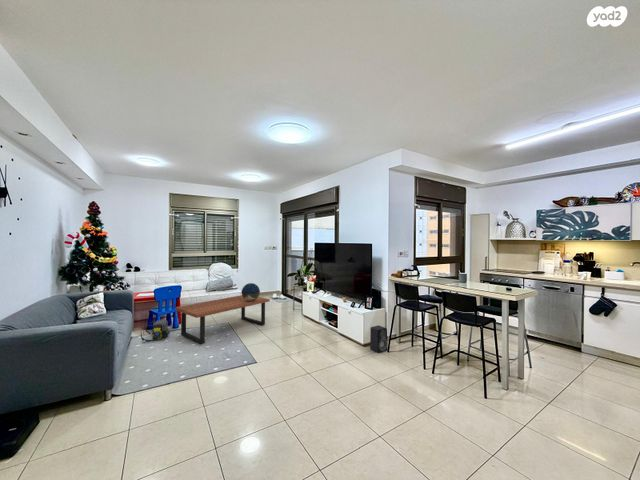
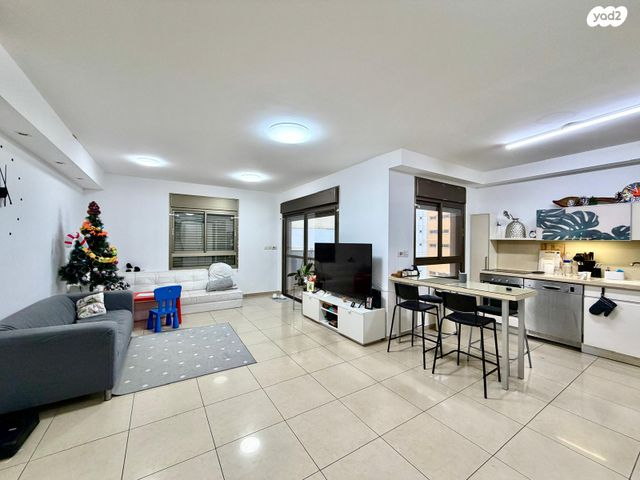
- coffee table (224, 311)
- speaker (378, 338)
- decorative globe (250, 291)
- shoulder bag (156, 330)
